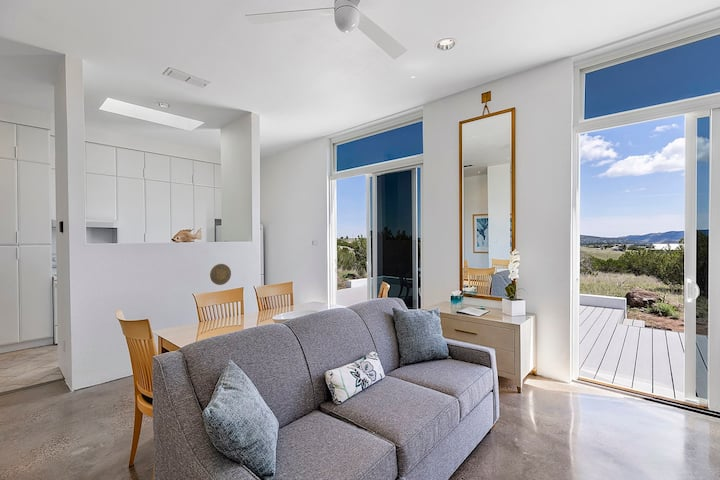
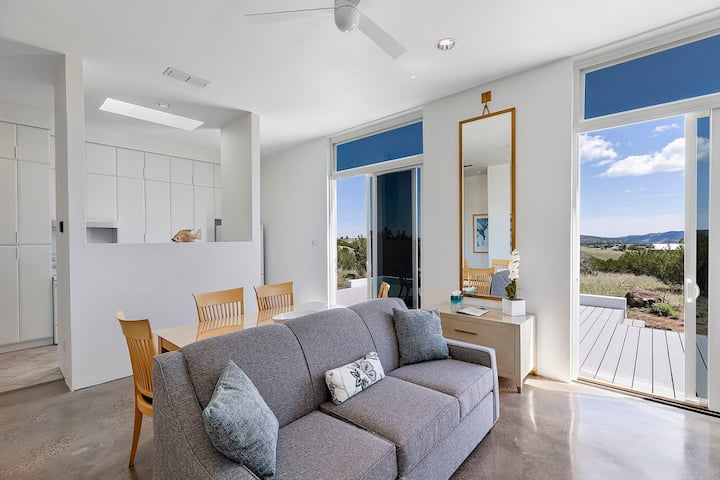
- decorative plate (221, 274)
